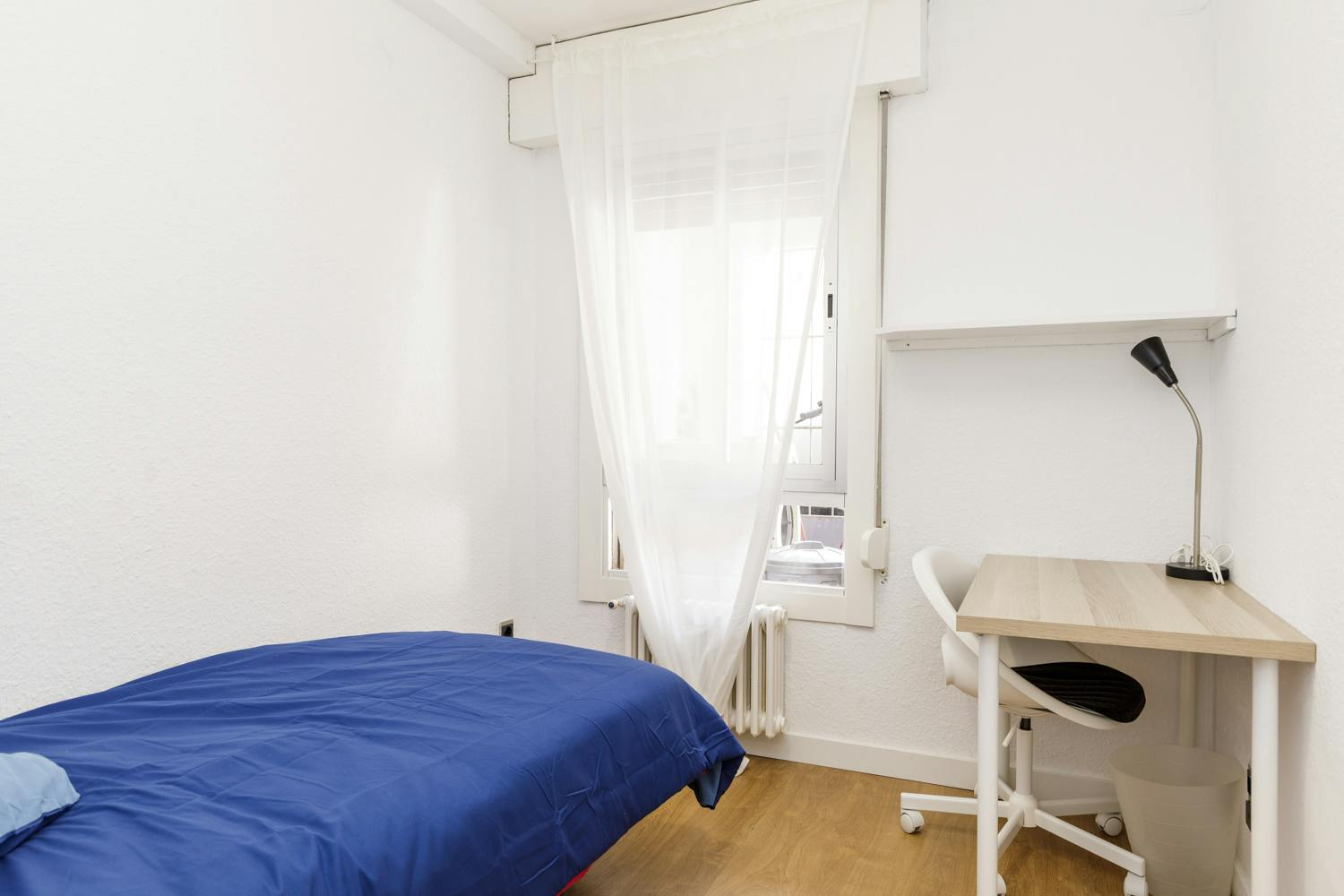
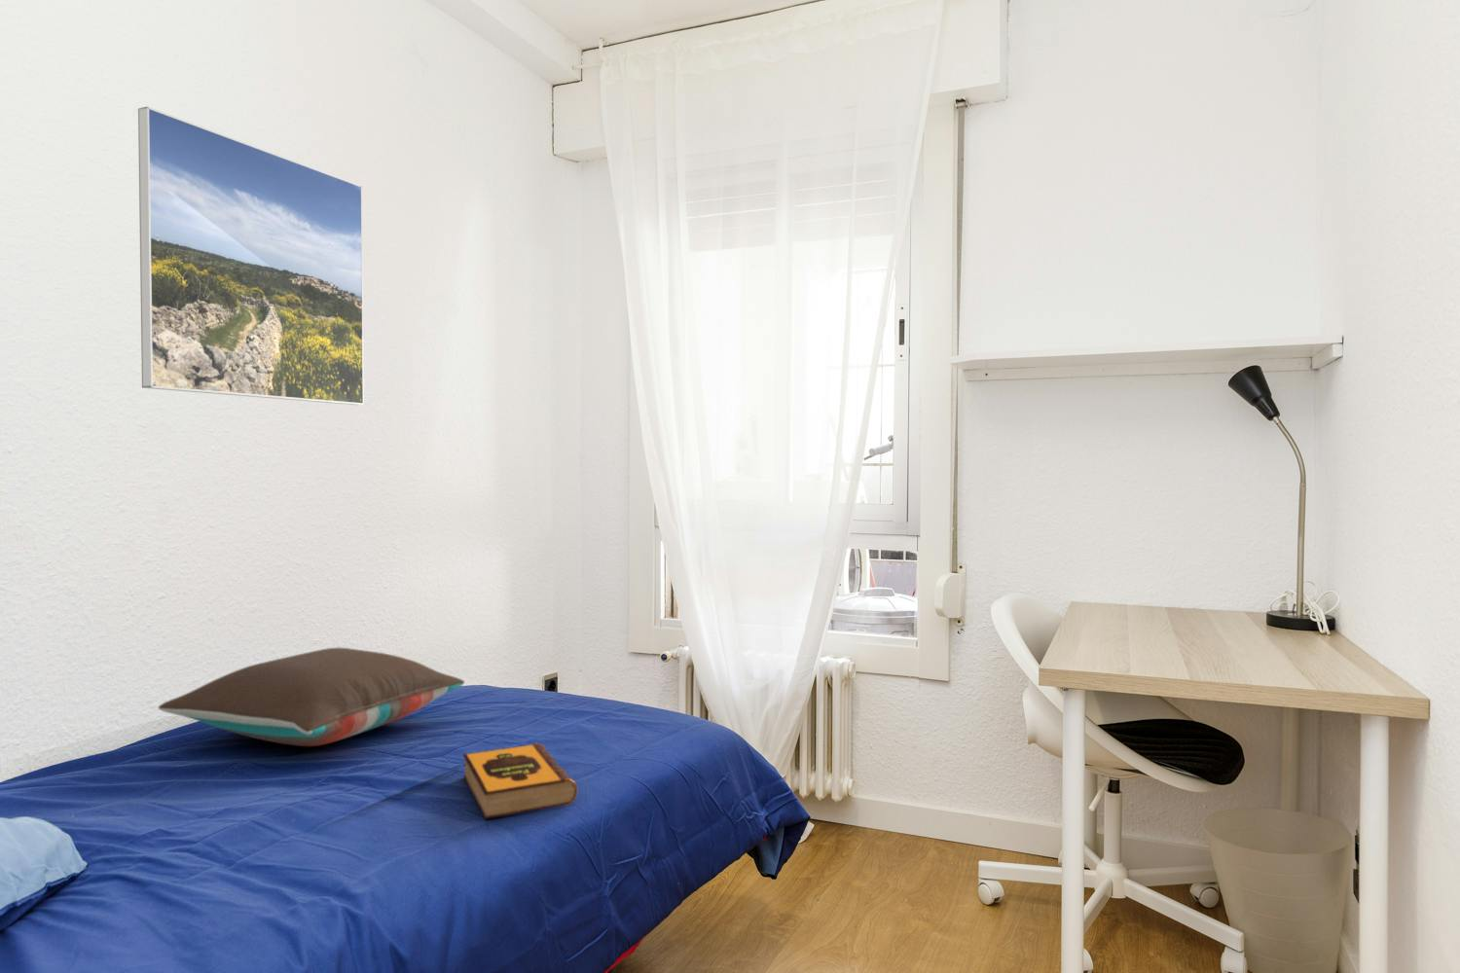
+ pillow (322, 693)
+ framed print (265, 275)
+ hardback book (518, 776)
